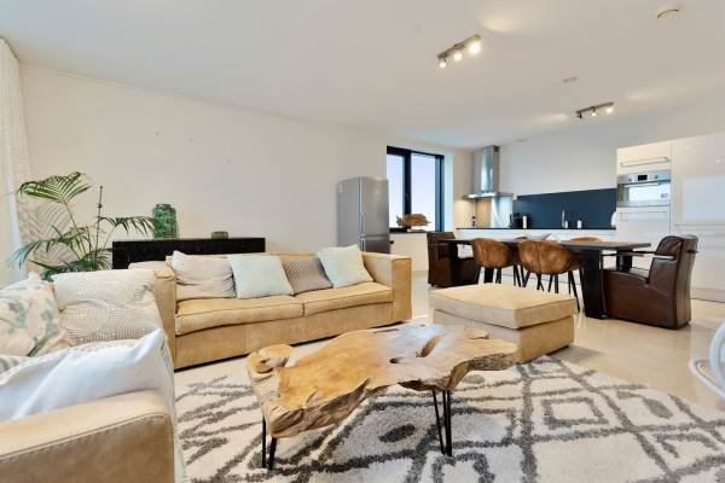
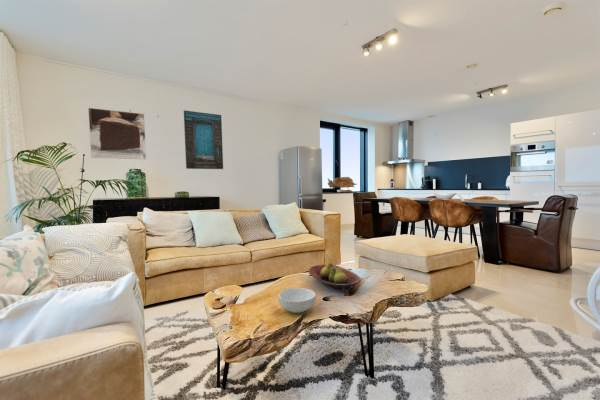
+ cereal bowl (297, 301)
+ fruit bowl (333, 274)
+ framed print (204, 141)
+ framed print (118, 134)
